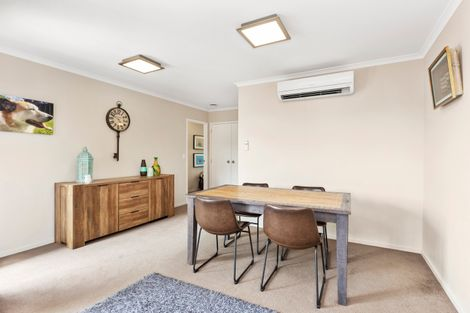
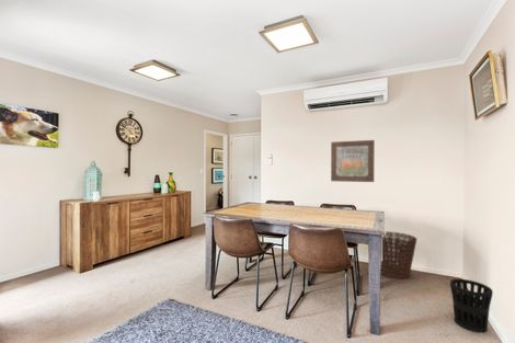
+ wall art (352, 161)
+ basket (393, 254)
+ wastebasket (470, 305)
